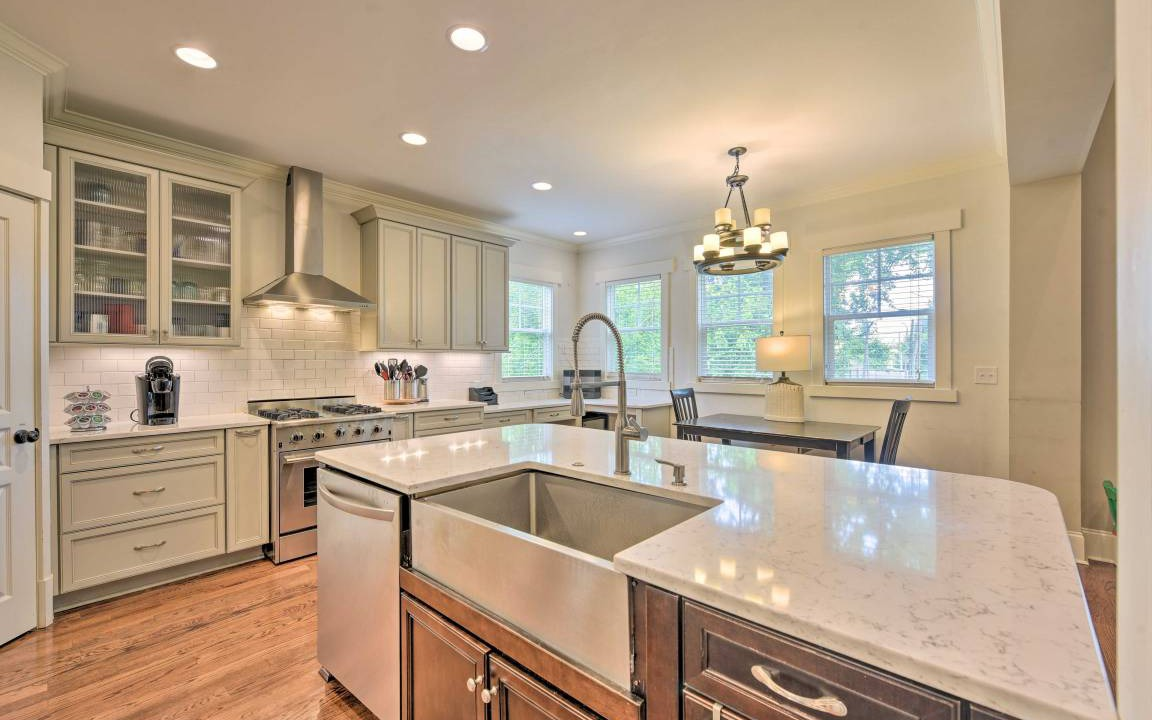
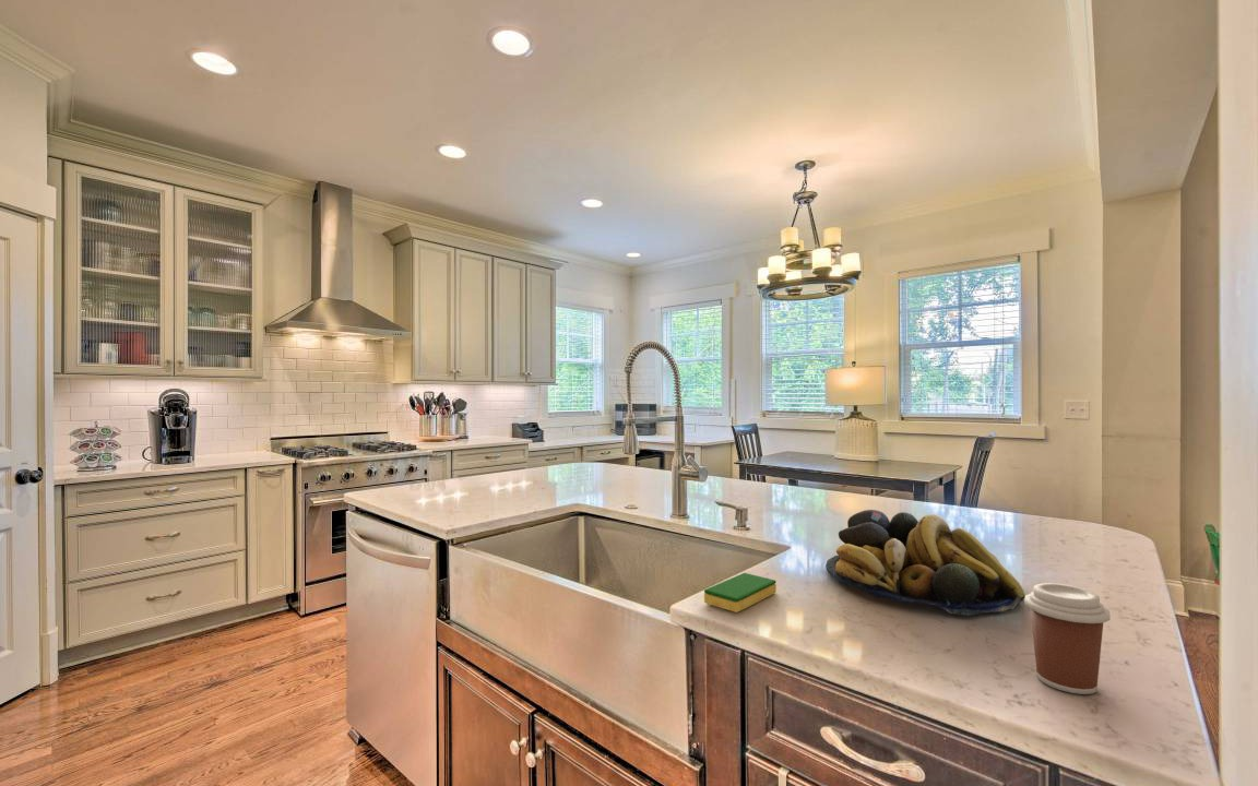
+ fruit bowl (917, 547)
+ dish sponge (740, 591)
+ coffee cup (1066, 636)
